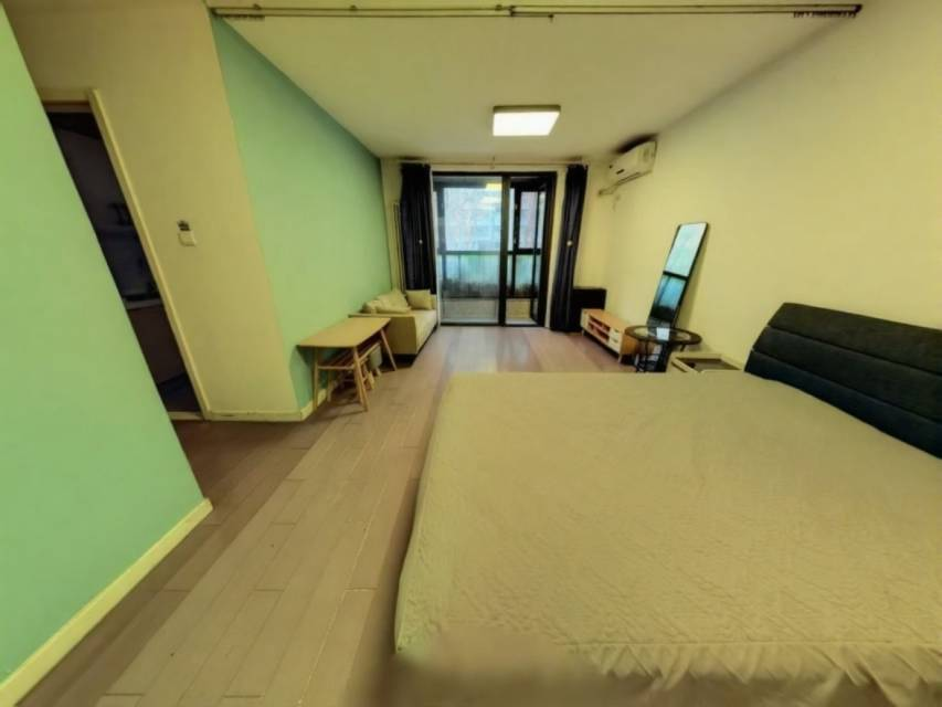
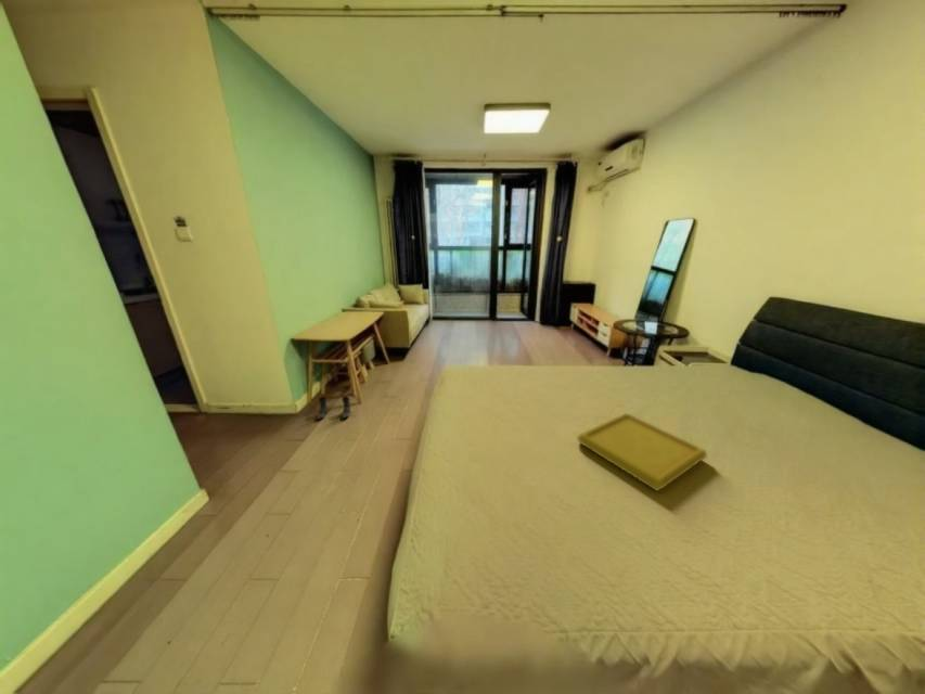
+ serving tray (639, 446)
+ boots (326, 408)
